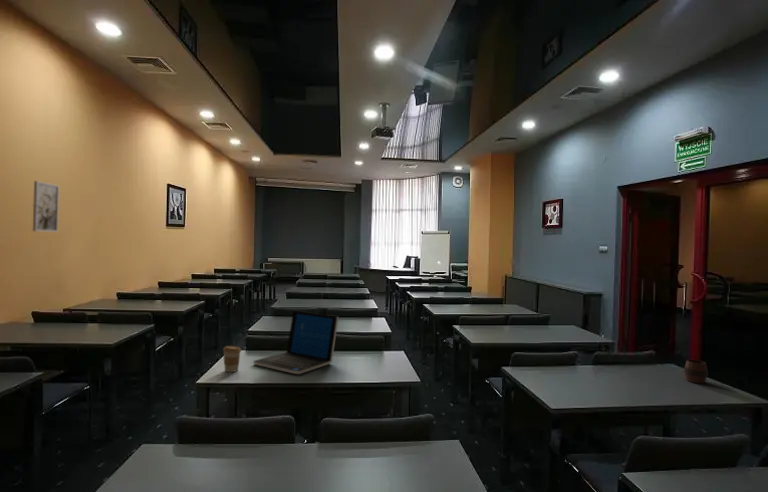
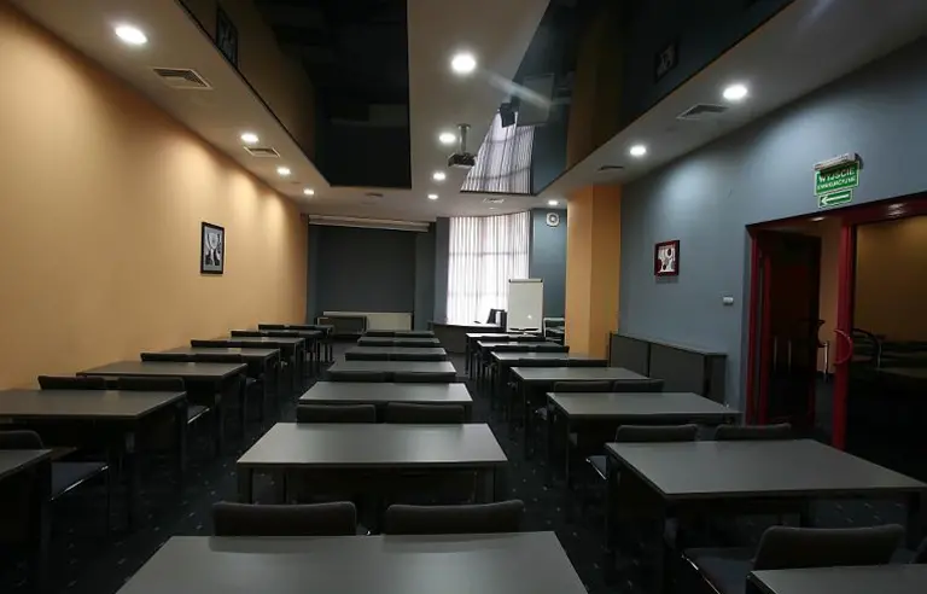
- laptop (296, 339)
- coffee cup (231, 358)
- wall art (46, 207)
- cup (695, 371)
